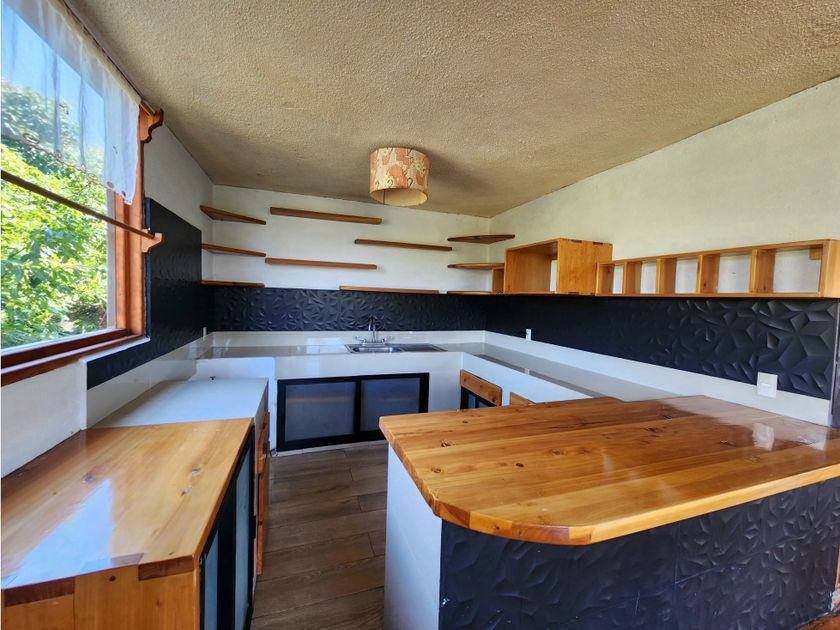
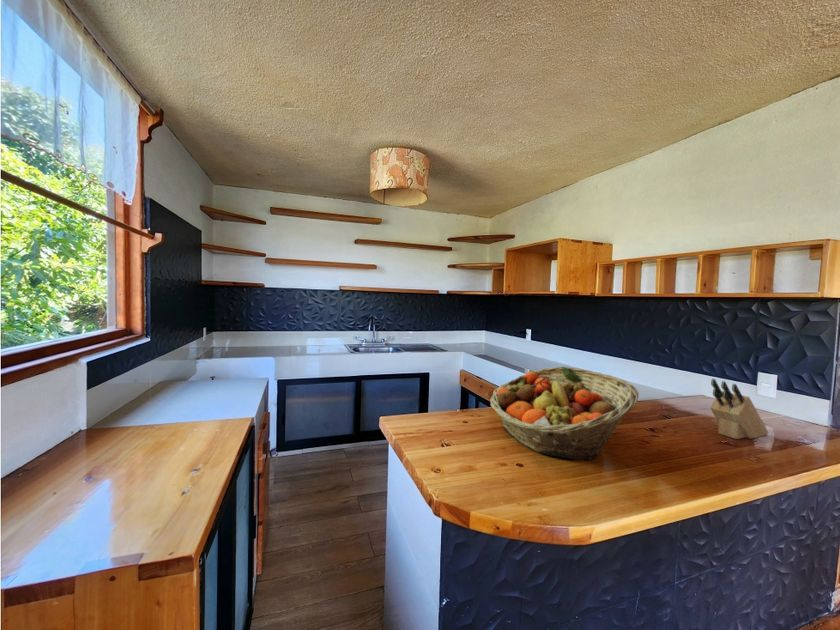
+ knife block (737, 406)
+ fruit basket (556, 405)
